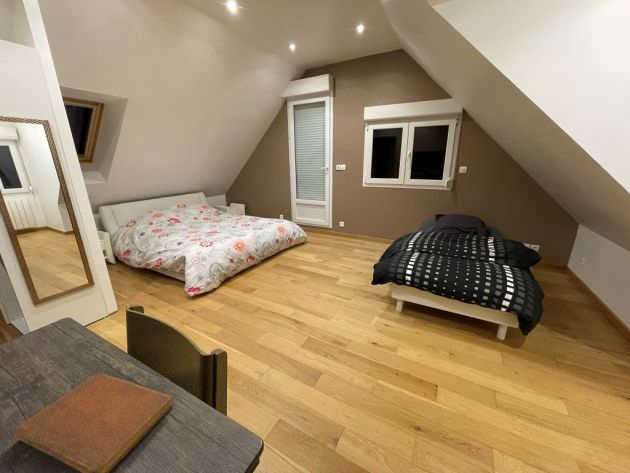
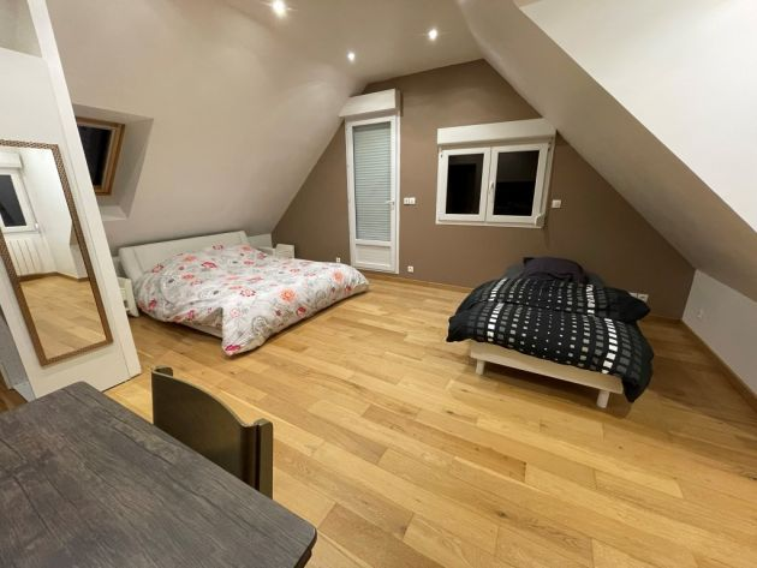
- notebook (98, 417)
